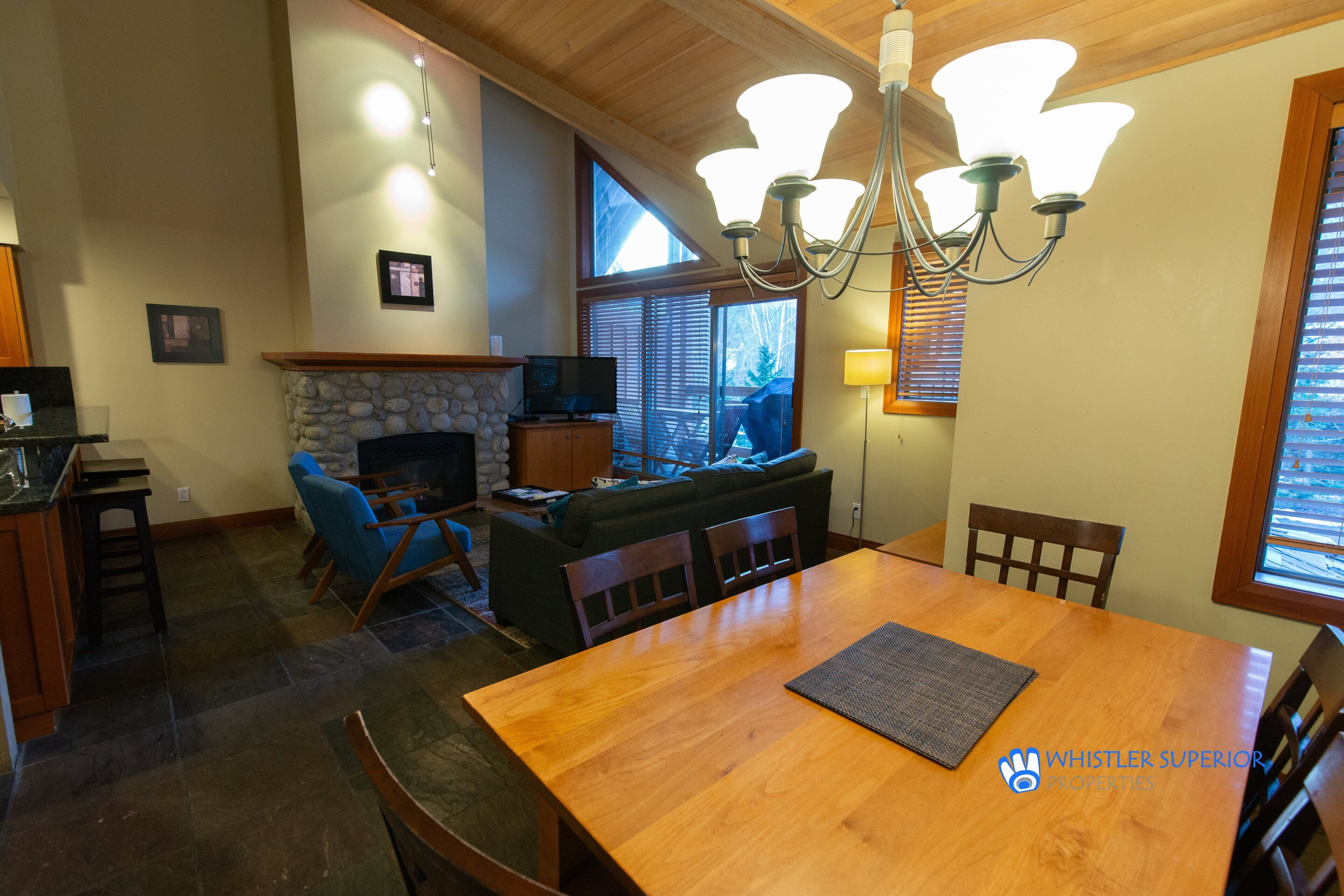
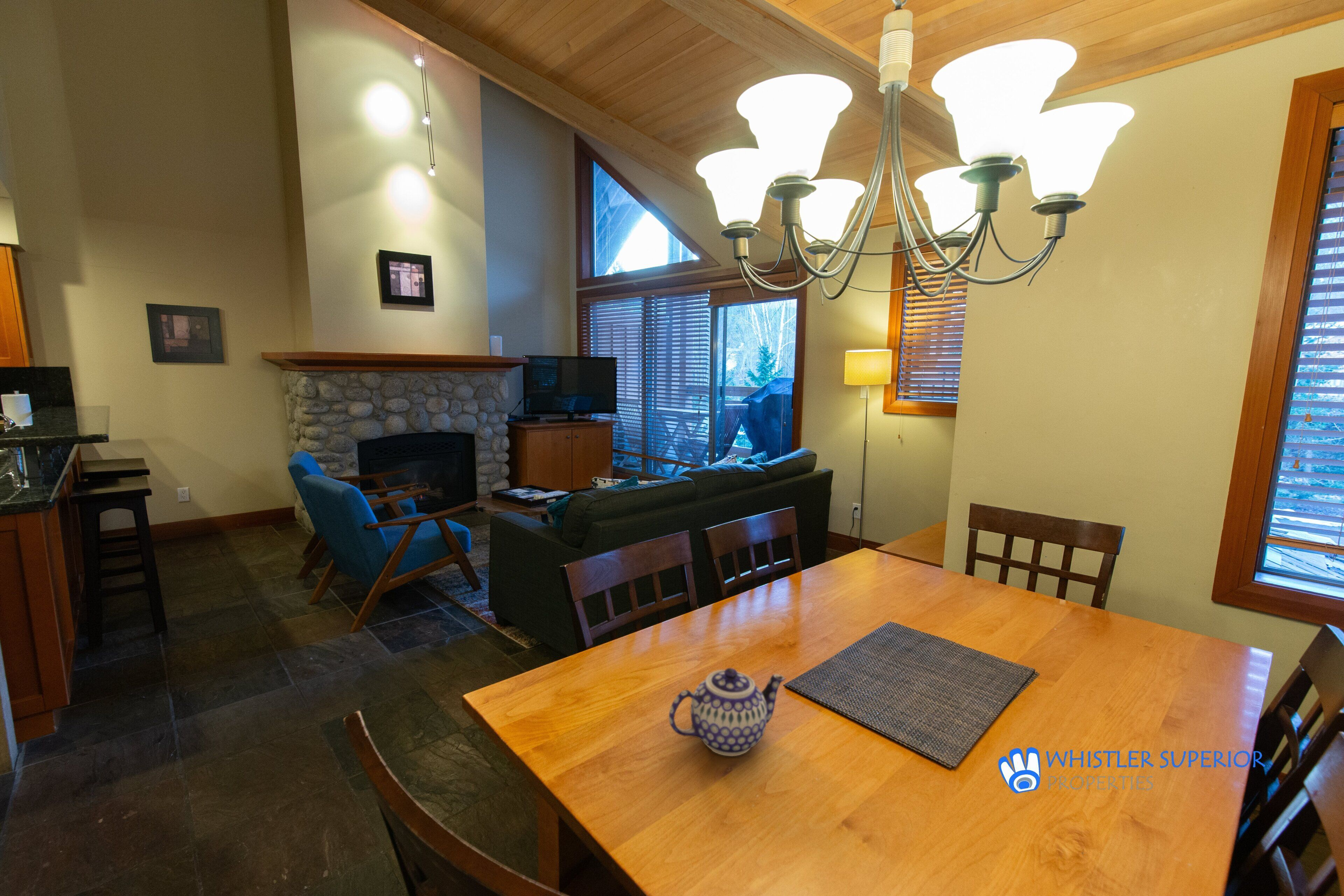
+ teapot (729, 705)
